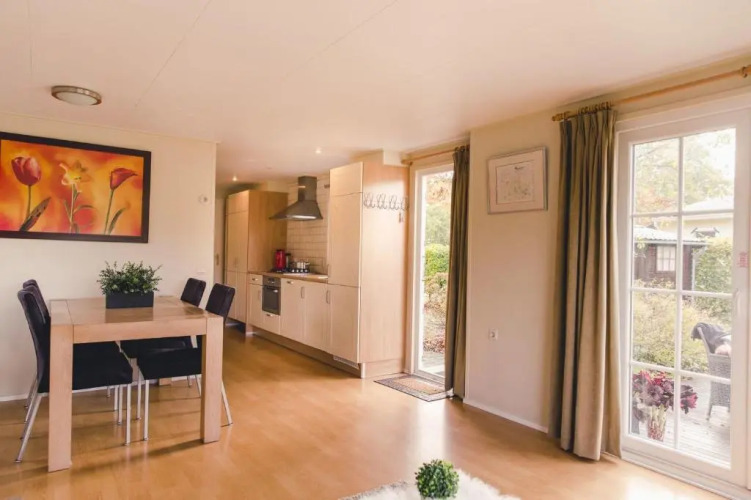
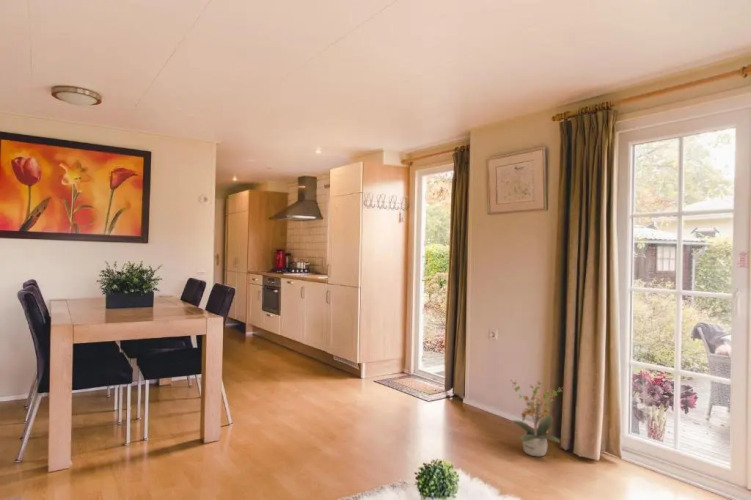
+ potted plant (535, 417)
